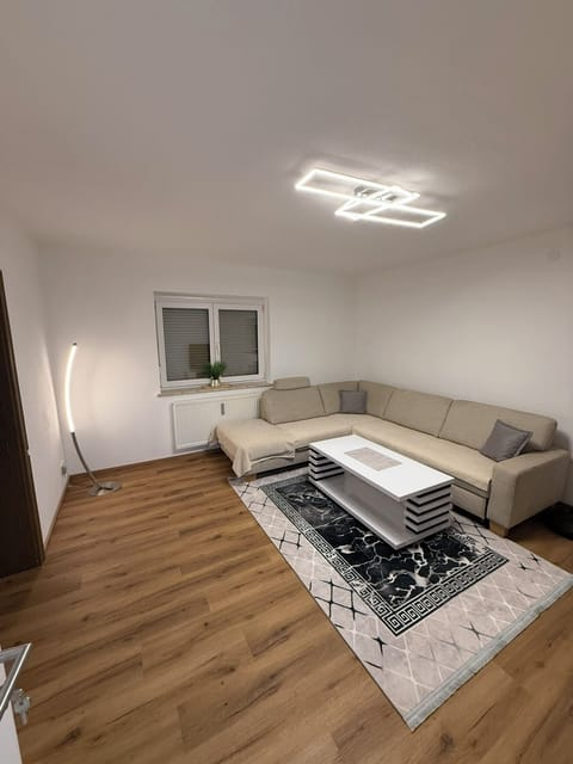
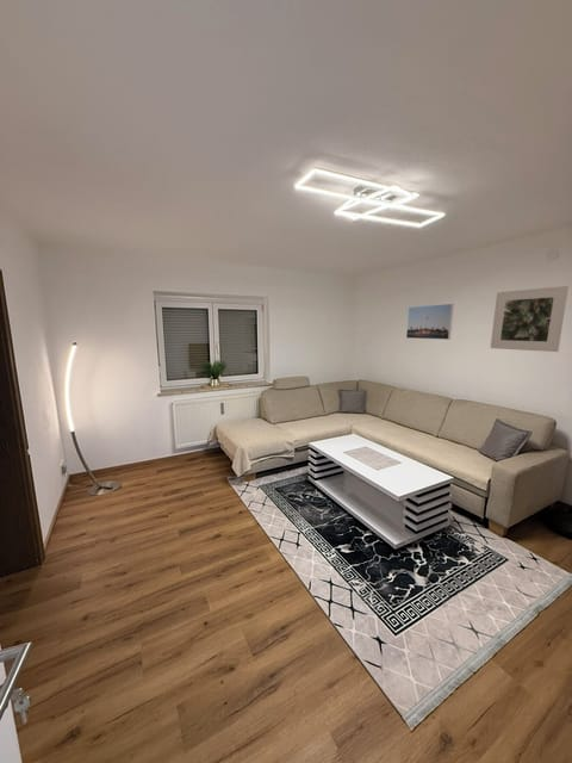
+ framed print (526, 320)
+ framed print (428, 322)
